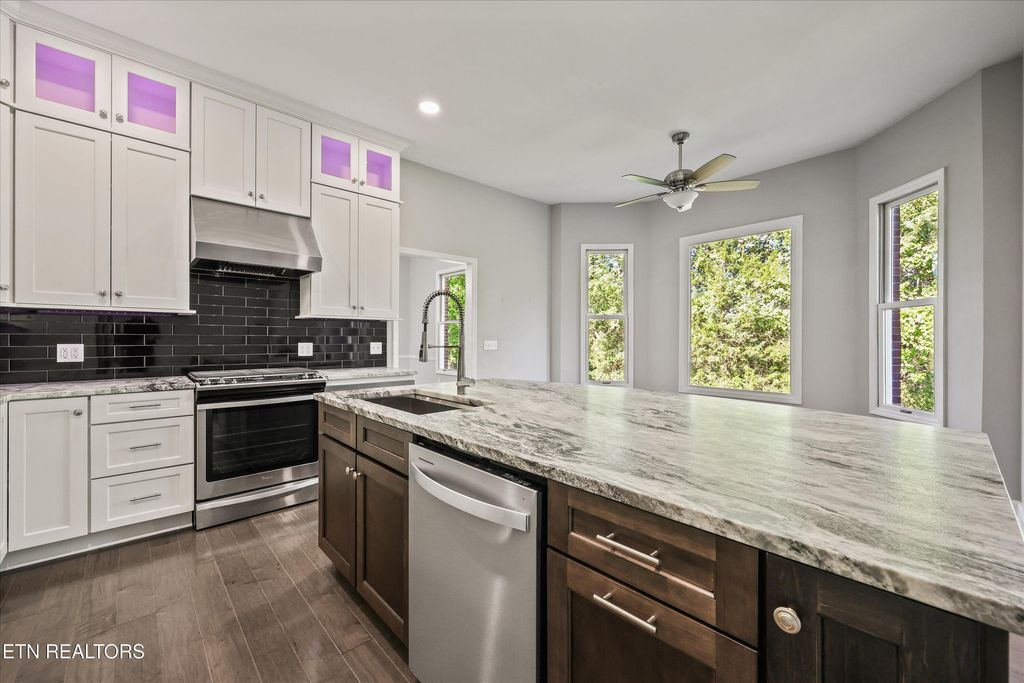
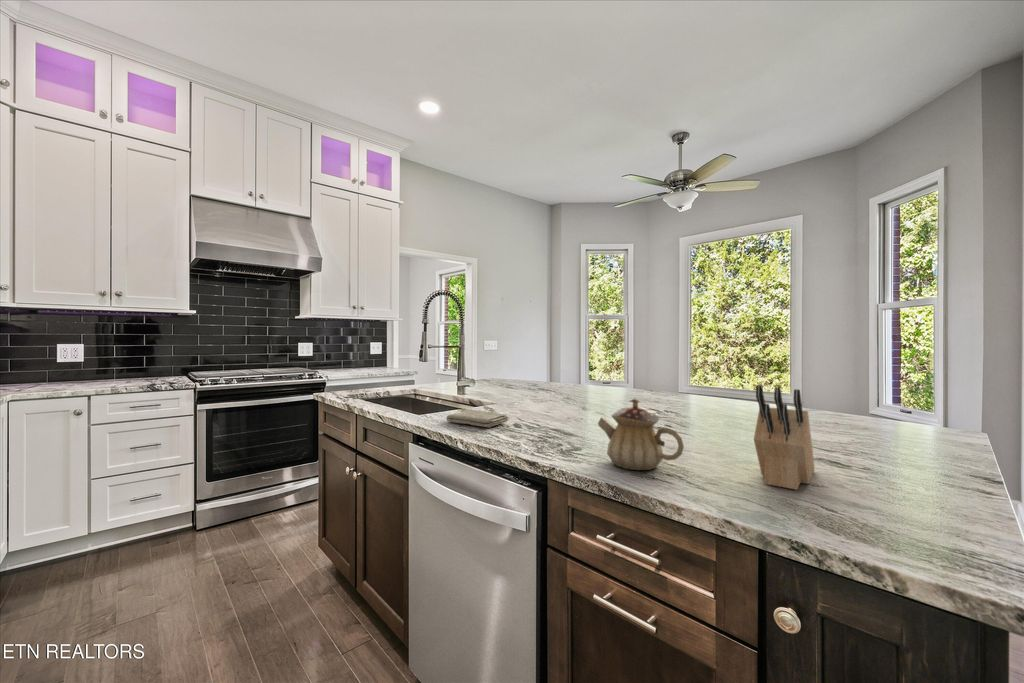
+ knife block (784, 431)
+ washcloth (477, 417)
+ teapot (638, 431)
